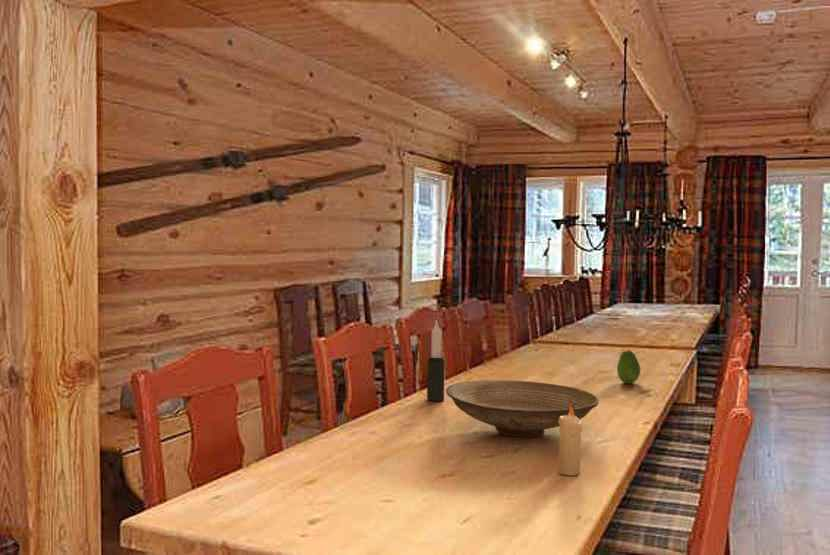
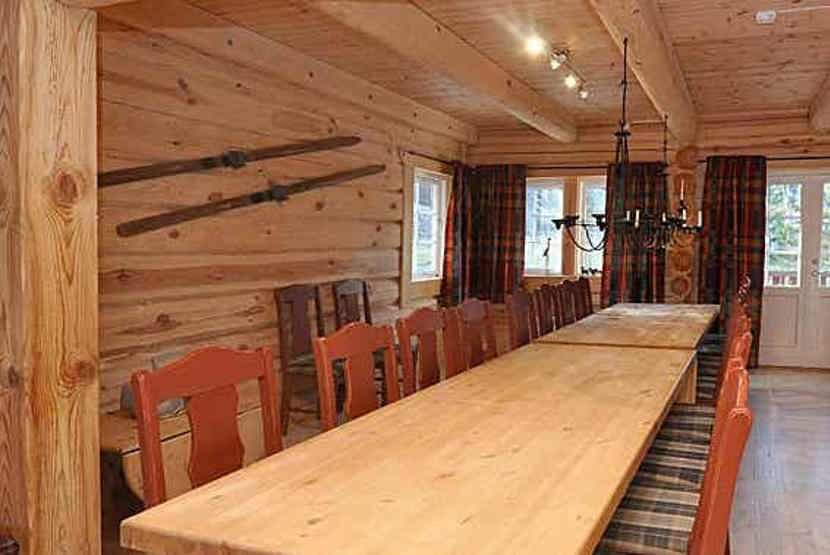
- candle (570, 439)
- candle (435, 360)
- decorative bowl (520, 411)
- fruit (628, 366)
